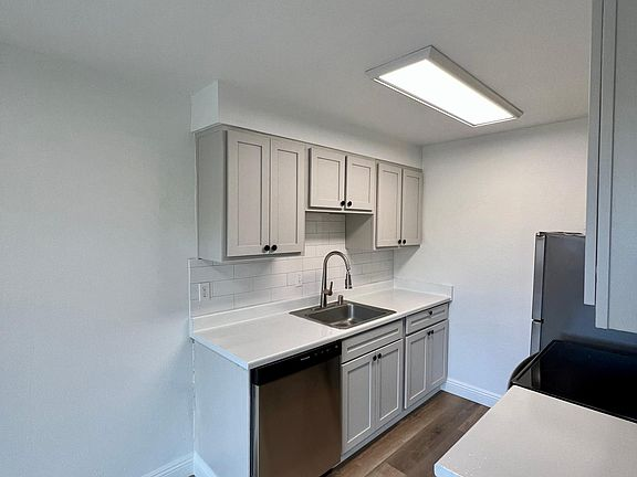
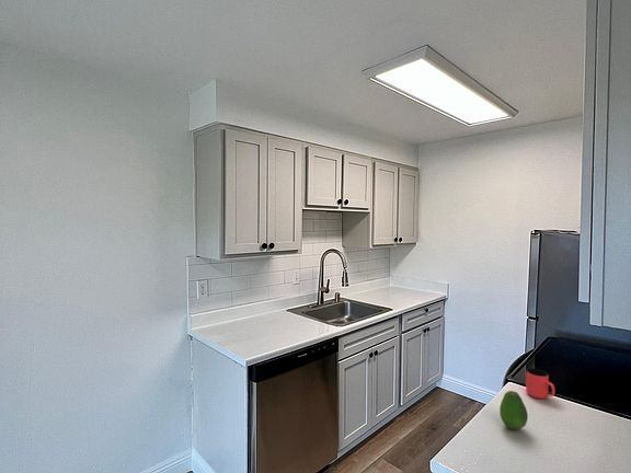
+ fruit (513, 409)
+ cup (540, 384)
